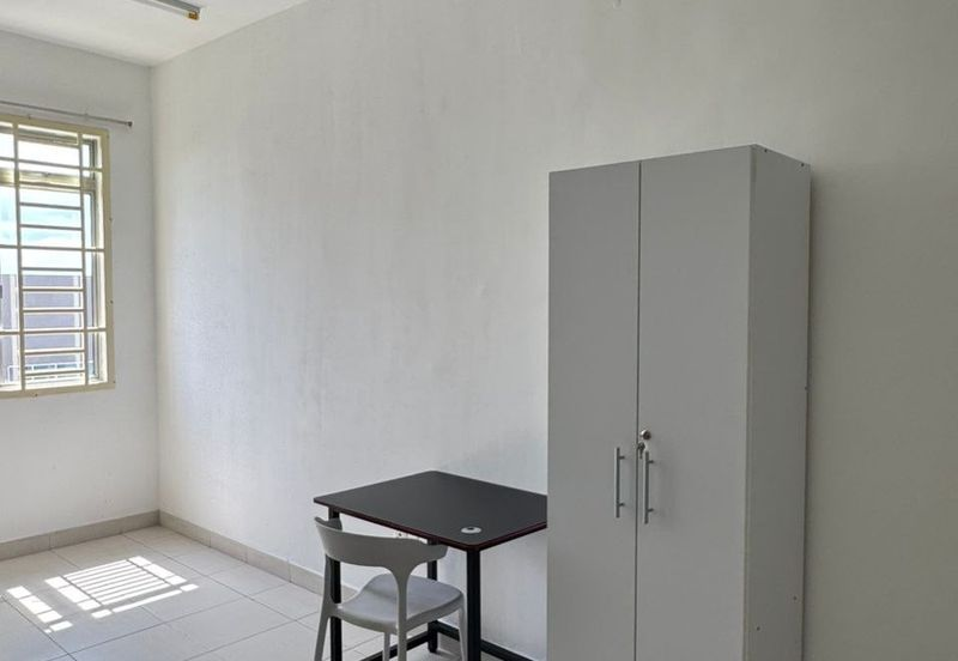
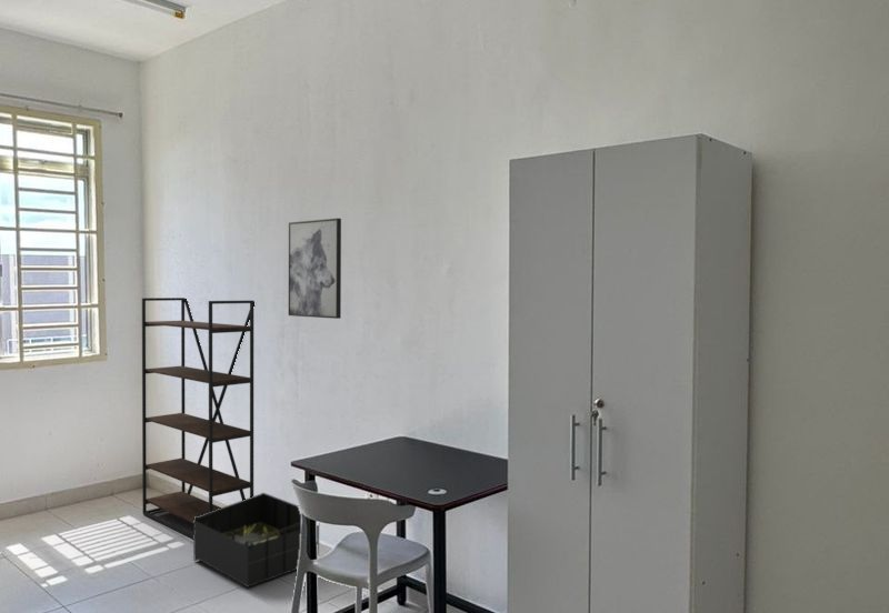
+ bookshelf (197, 416)
+ storage bin (256, 536)
+ wall art (313, 269)
